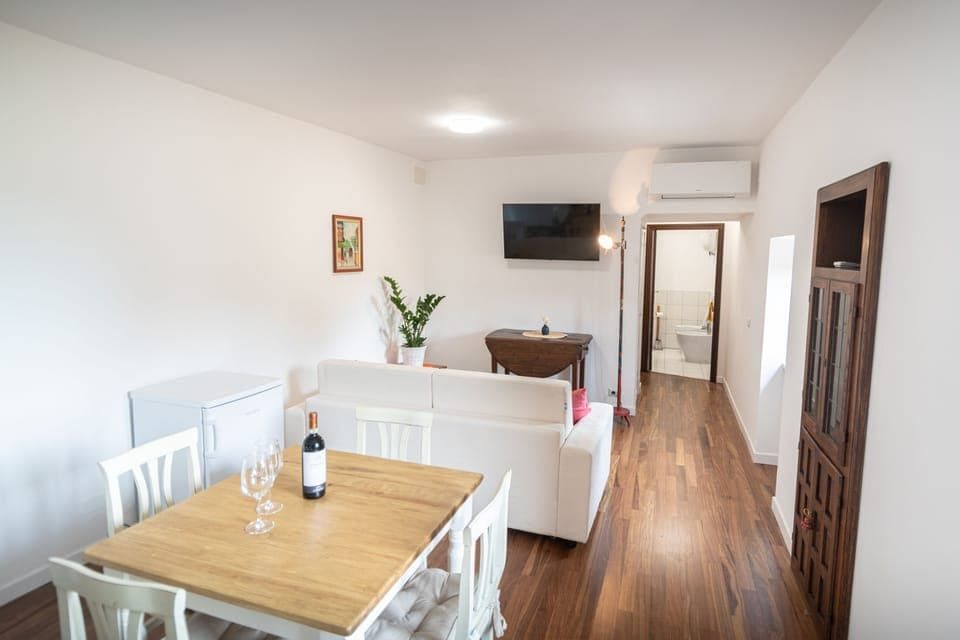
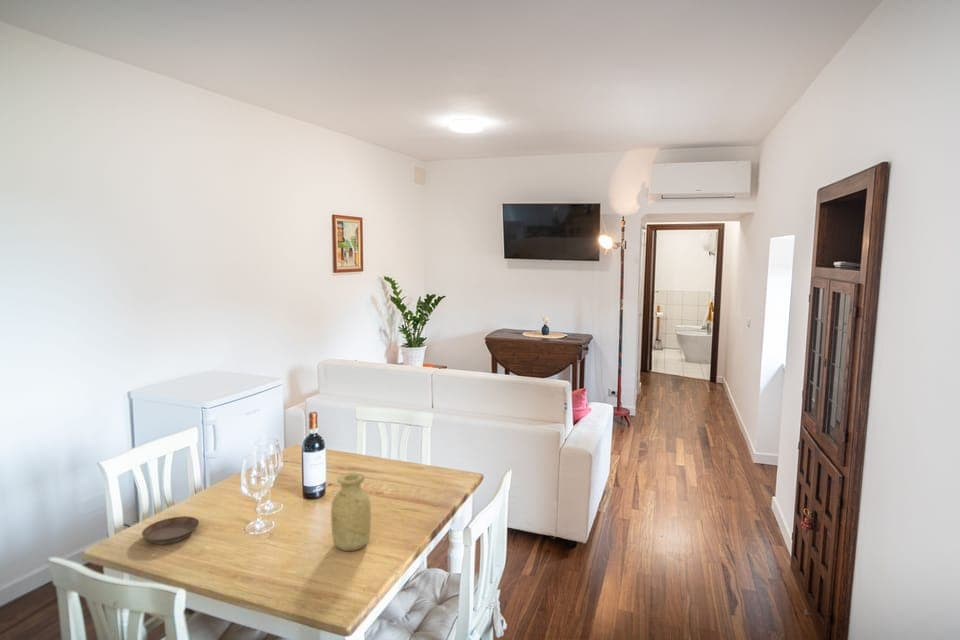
+ saucer (171, 531)
+ vase (351, 510)
